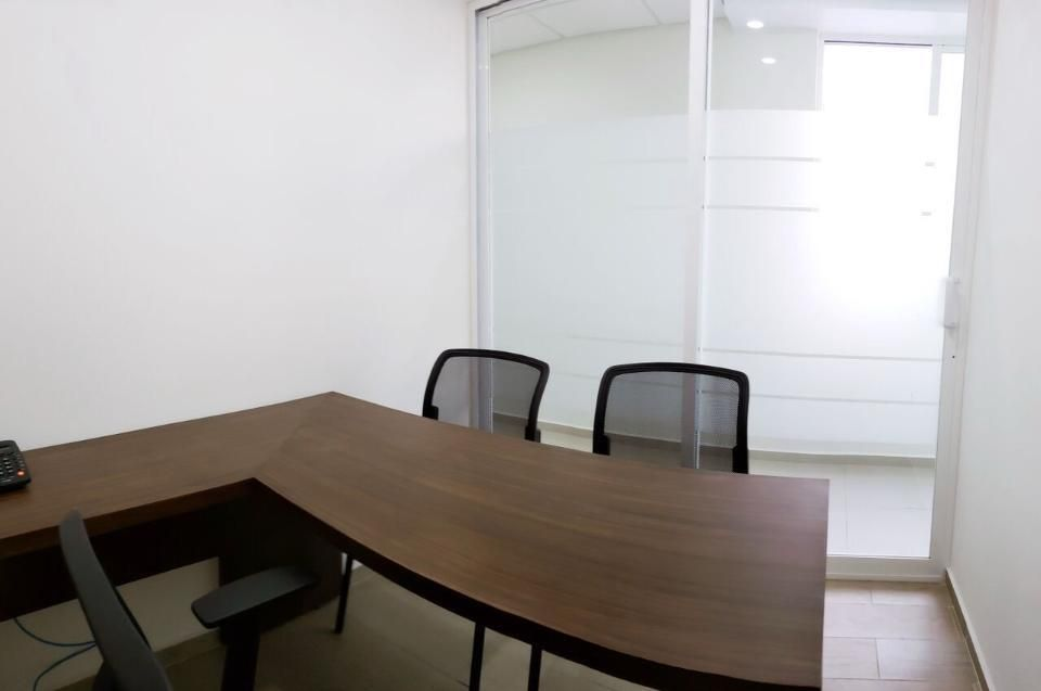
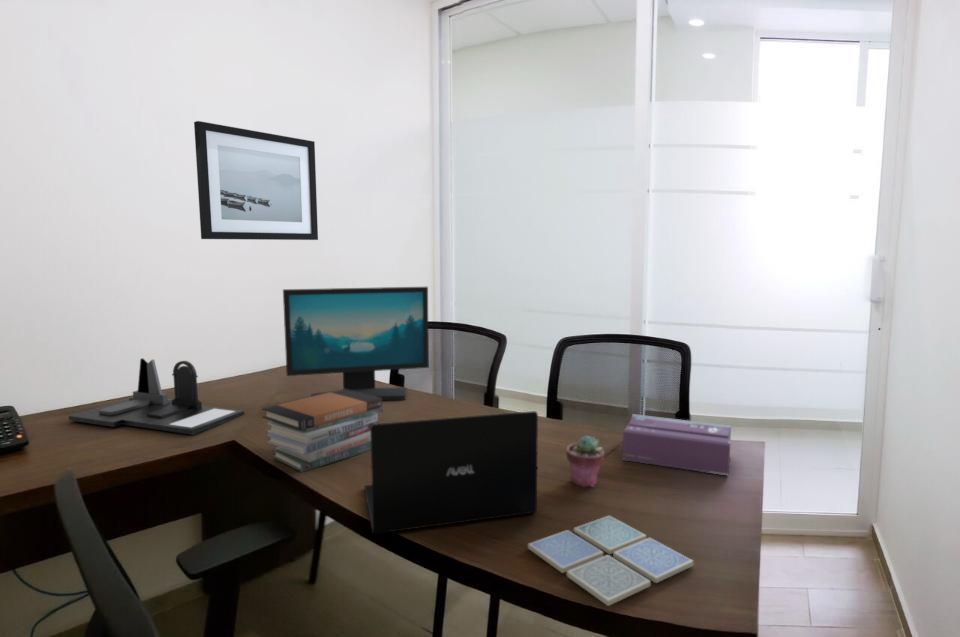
+ drink coaster (608, 553)
+ laptop (446, 452)
+ computer monitor (359, 343)
+ desk organizer (159, 390)
+ potted succulent (585, 459)
+ tissue box (677, 442)
+ book stack (325, 427)
+ wall art (262, 186)
